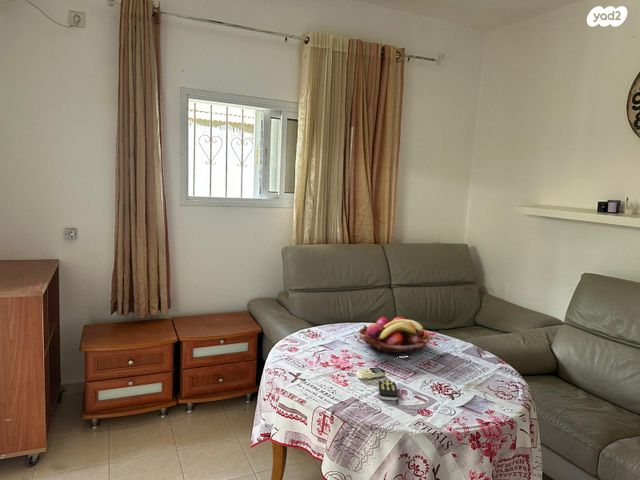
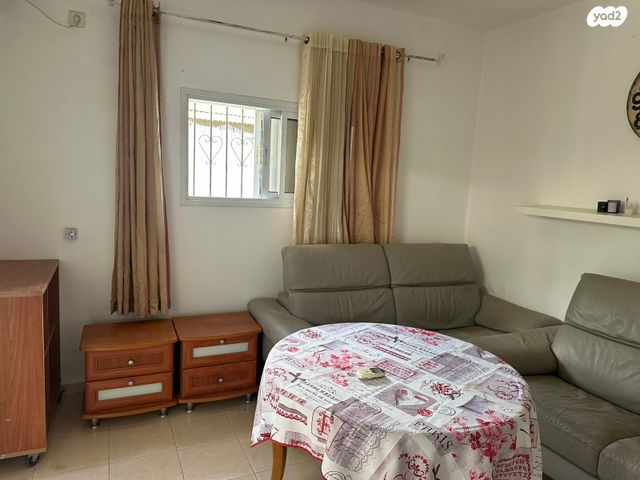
- fruit basket (394, 333)
- remote control (387, 389)
